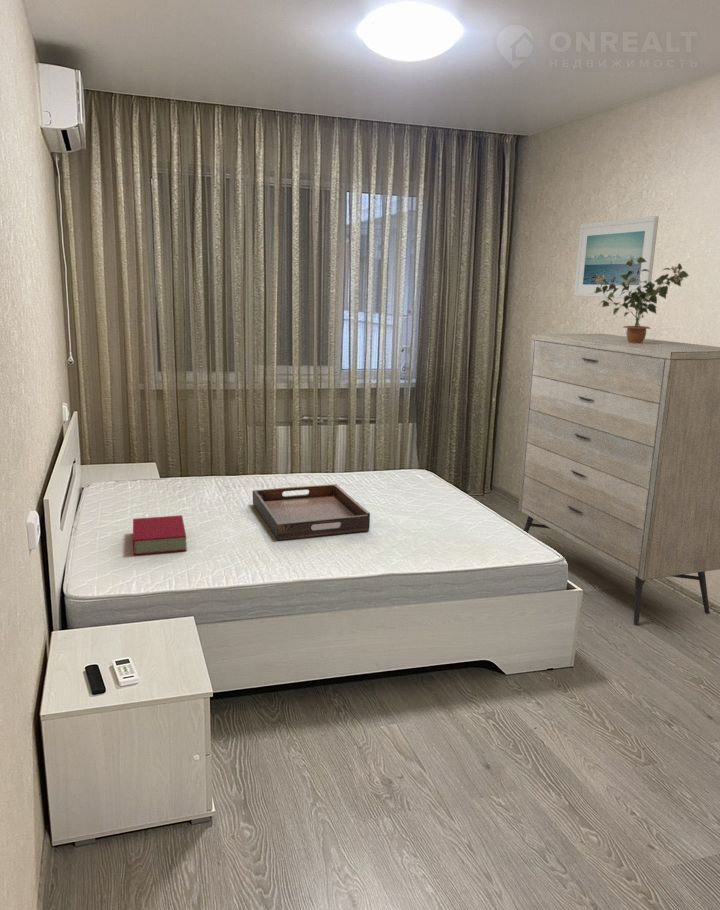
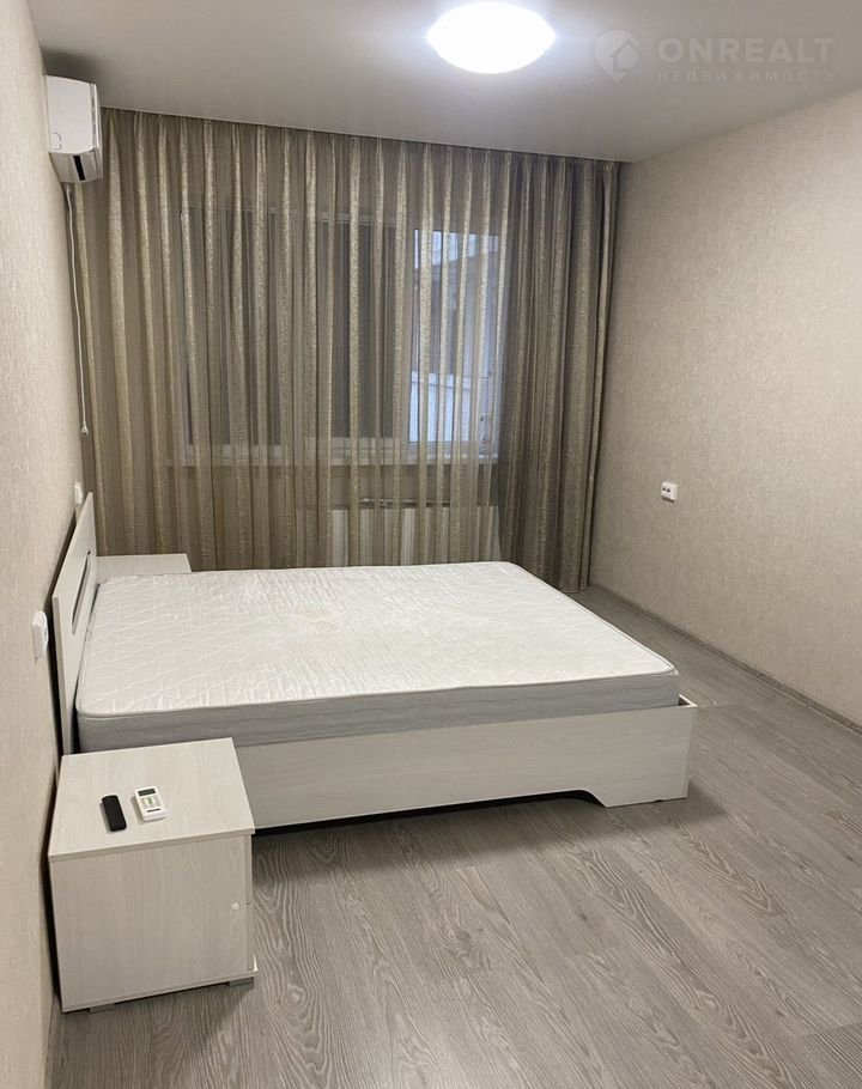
- book (159, 534)
- potted plant (638, 299)
- dresser (616, 464)
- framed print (612, 259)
- serving tray (309, 509)
